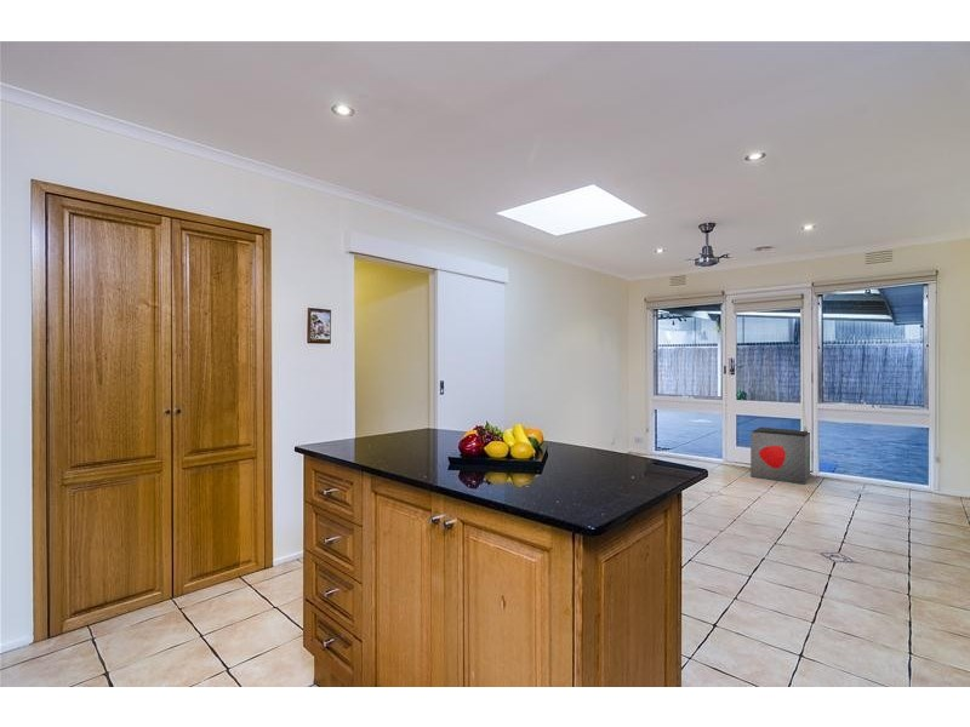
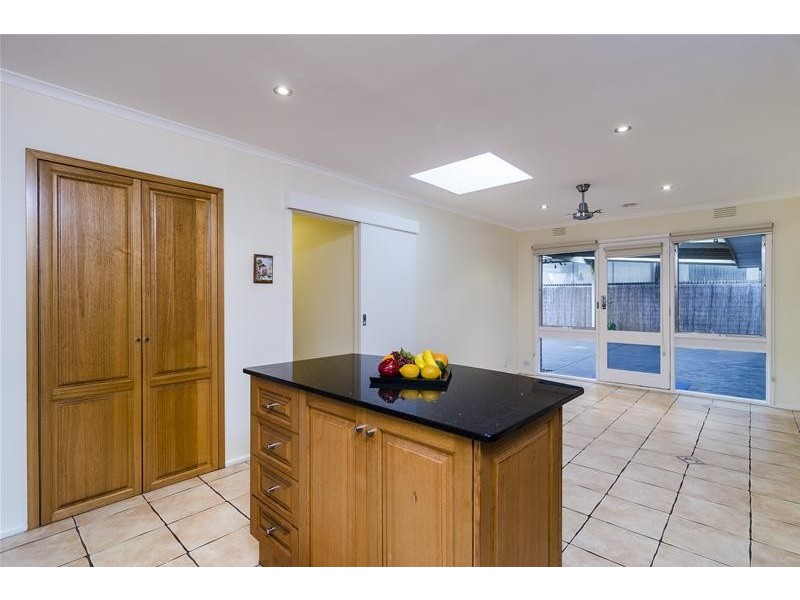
- storage bin (781, 453)
